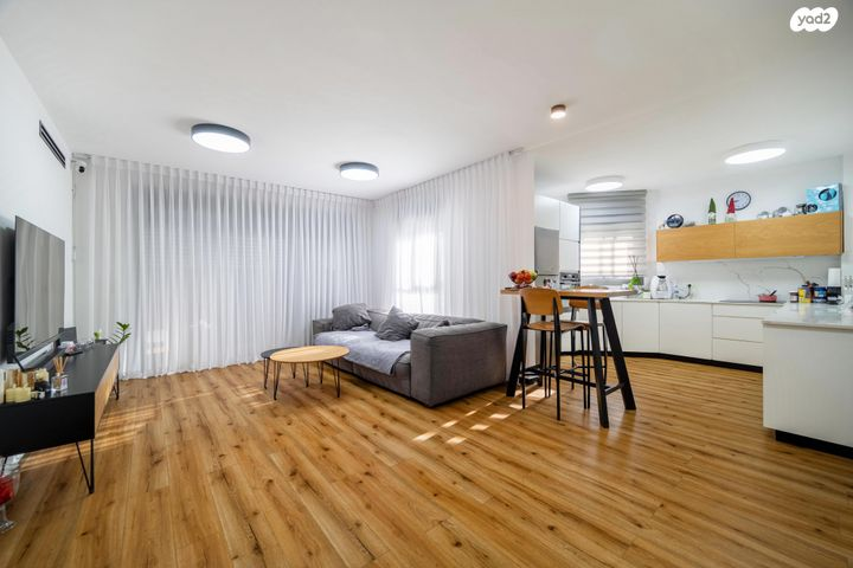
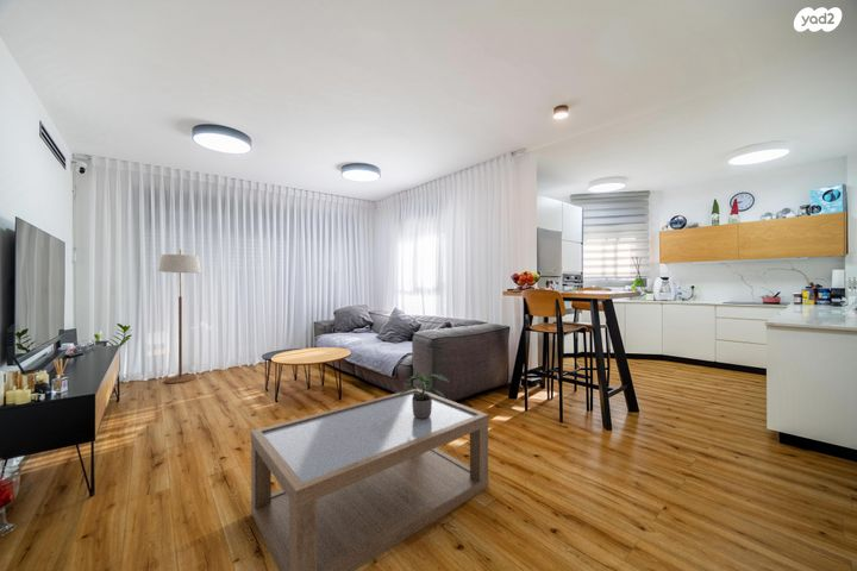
+ potted plant (424, 393)
+ coffee table (376, 460)
+ floor lamp (180, 314)
